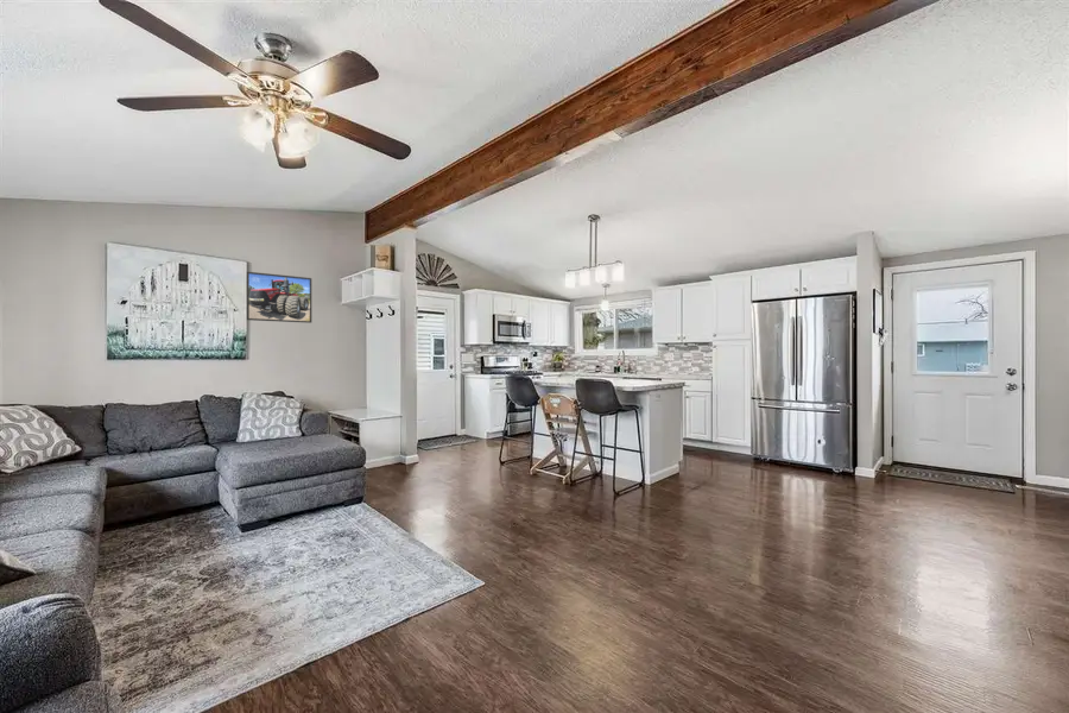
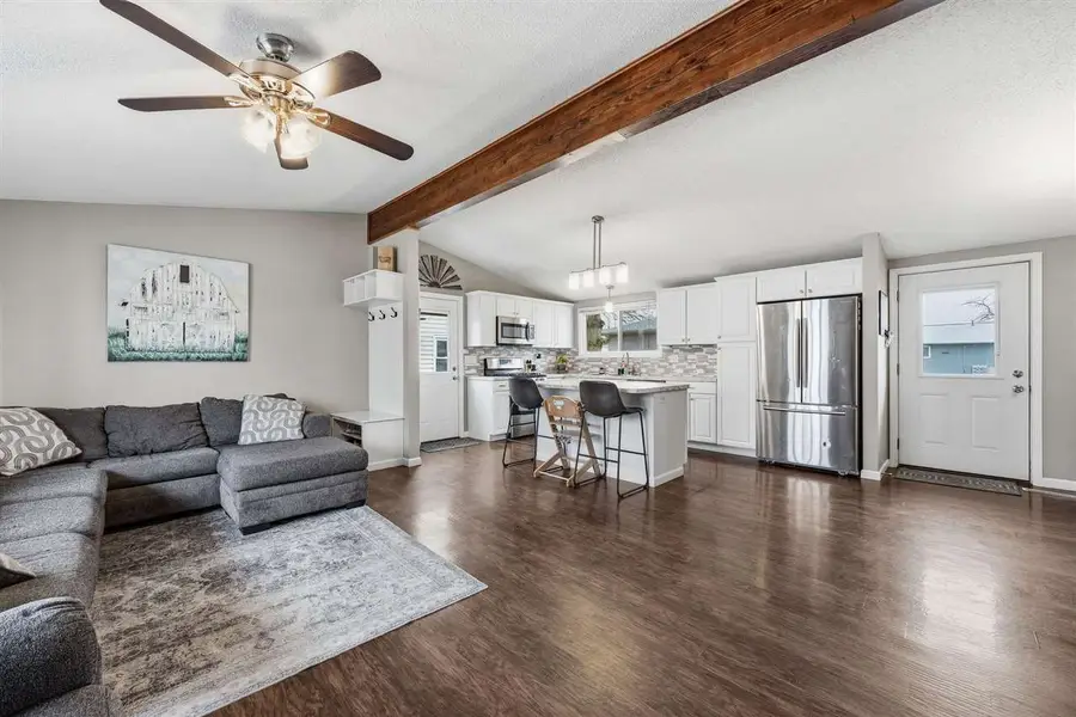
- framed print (280, 298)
